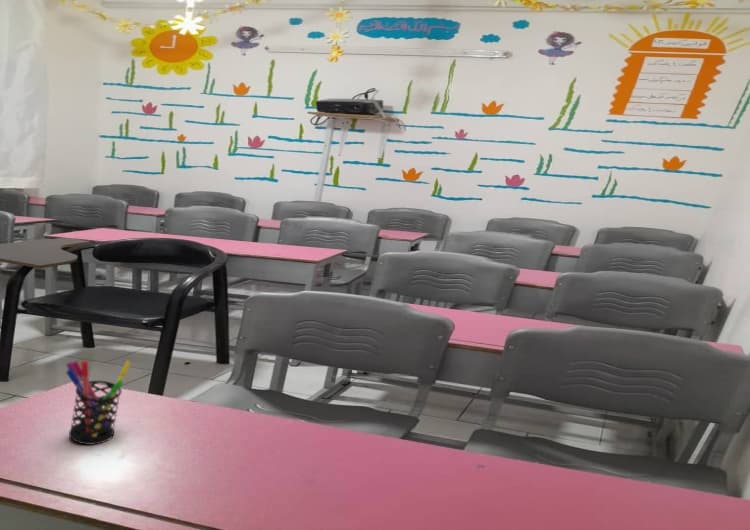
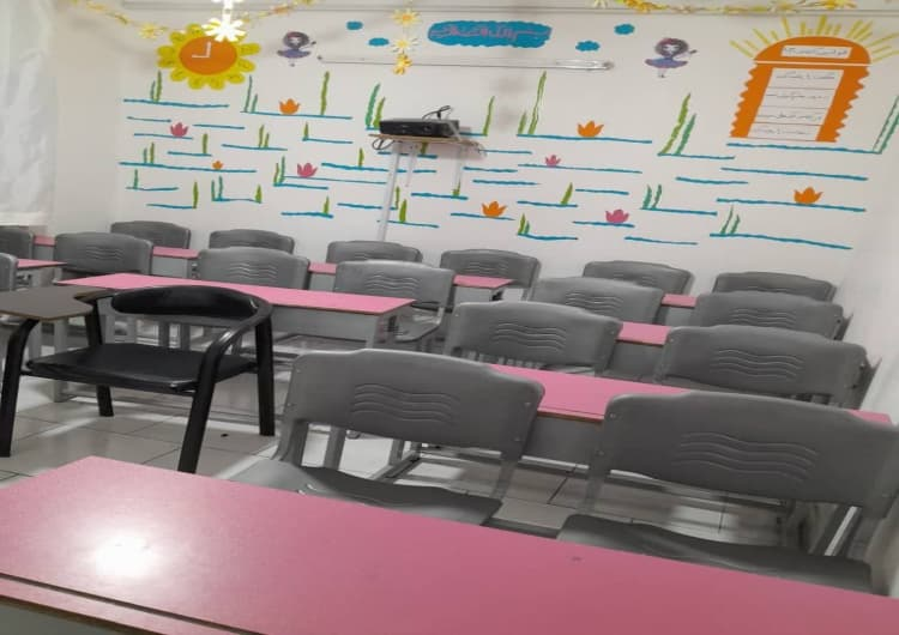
- pen holder (98, 398)
